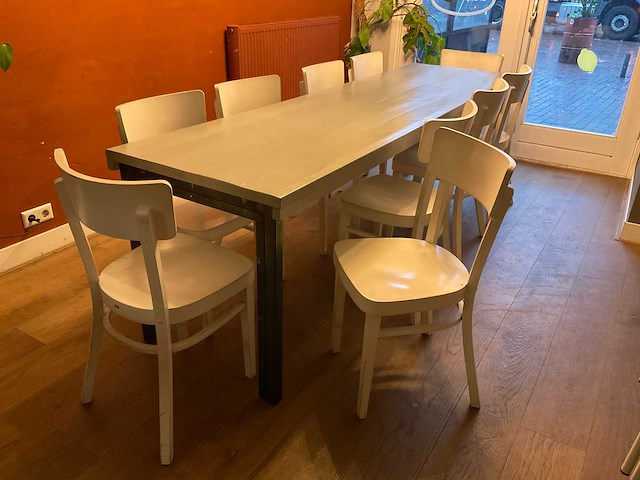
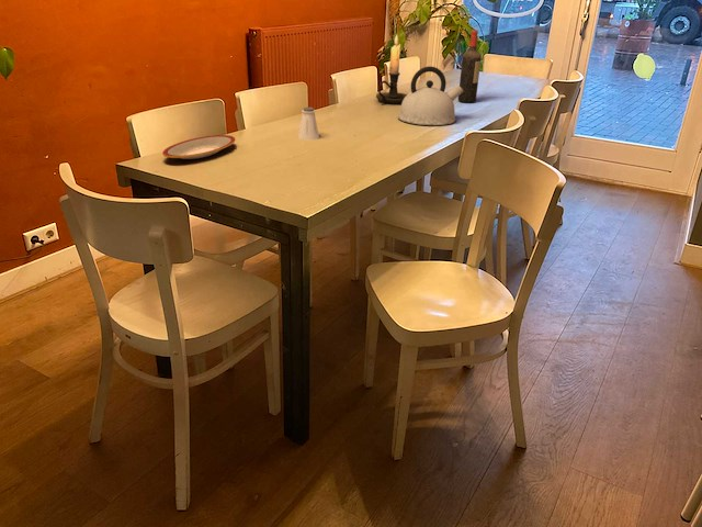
+ candle holder (392, 68)
+ kettle (431, 92)
+ plate (201, 148)
+ wine bottle (471, 66)
+ saltshaker (308, 123)
